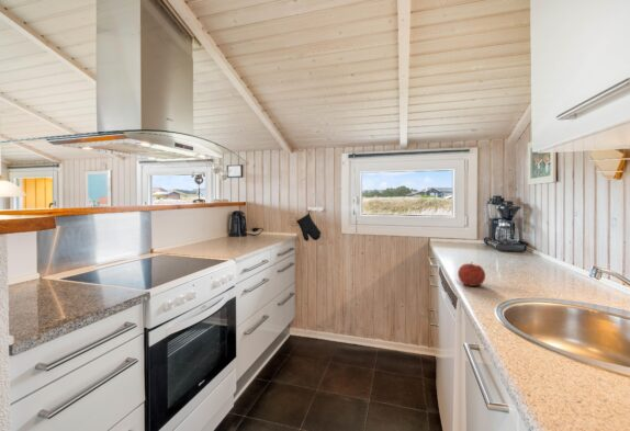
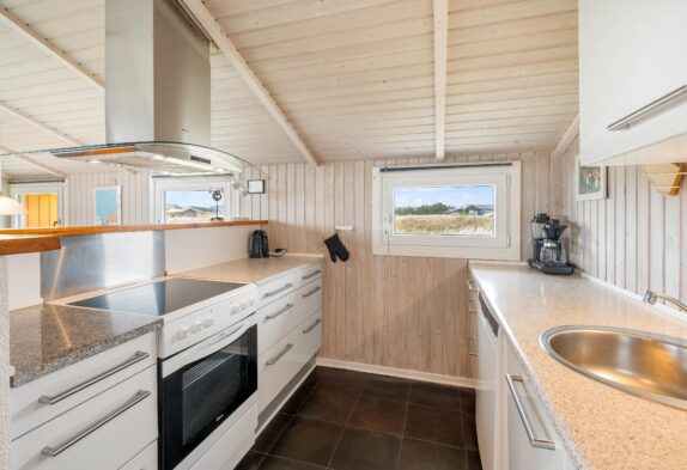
- fruit (471, 272)
